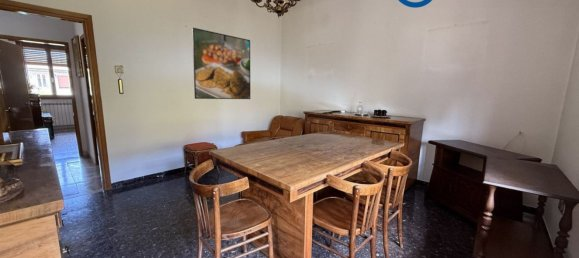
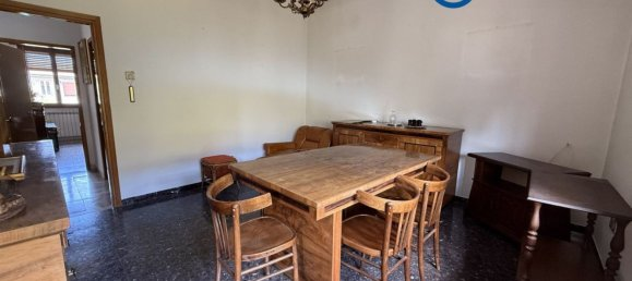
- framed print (224, 67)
